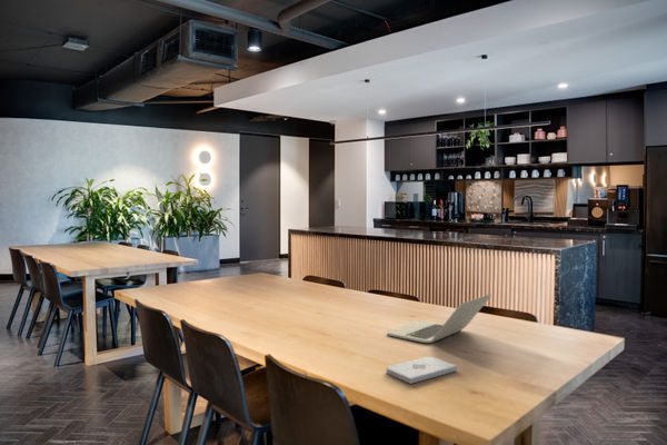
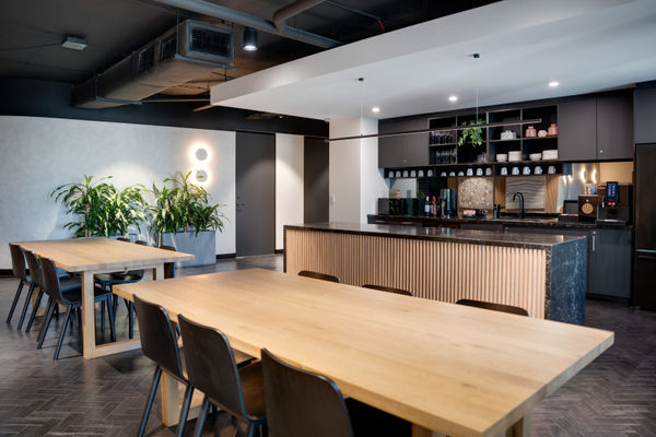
- laptop (438, 323)
- notepad (420, 368)
